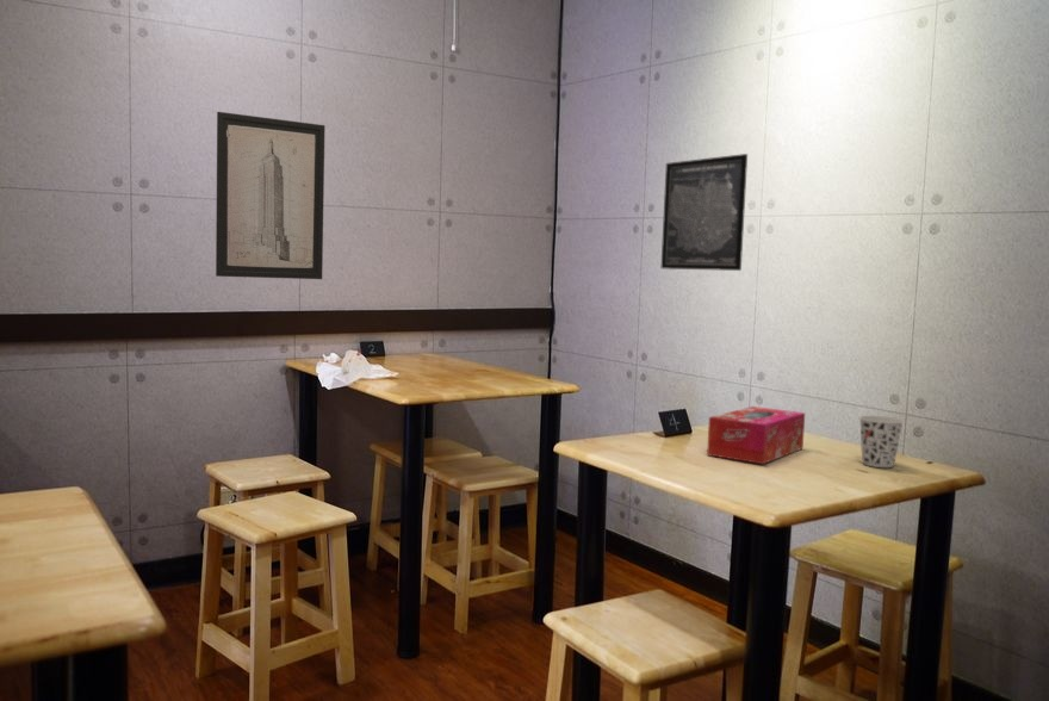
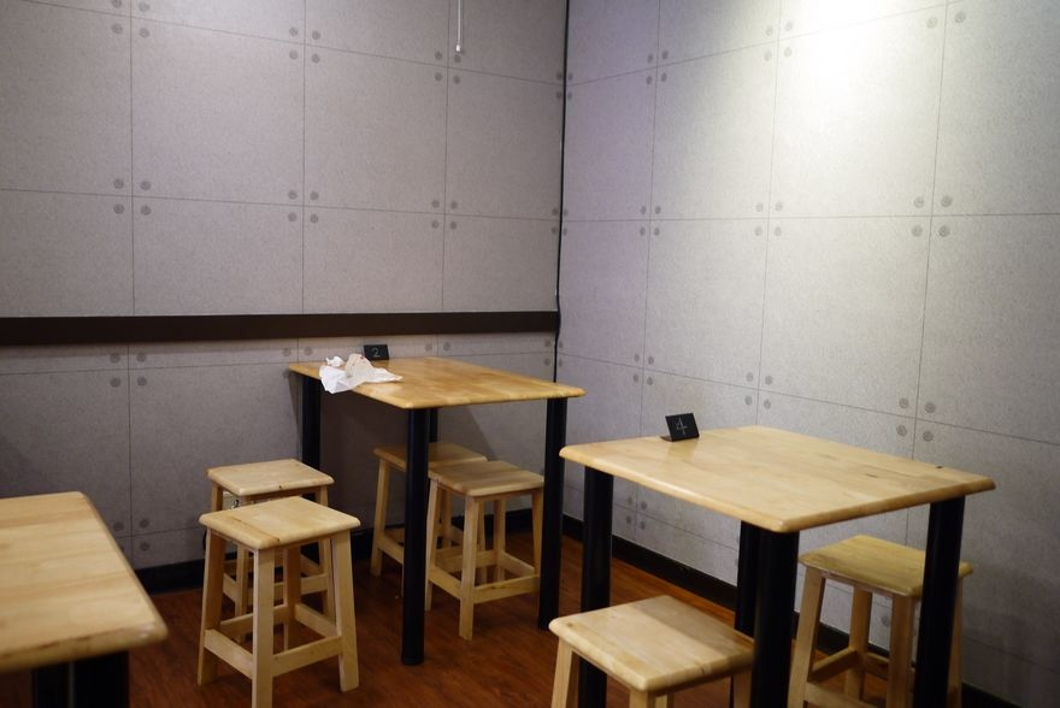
- cup (879, 441)
- wall art (271, 198)
- wall art (701, 213)
- tissue box (757, 433)
